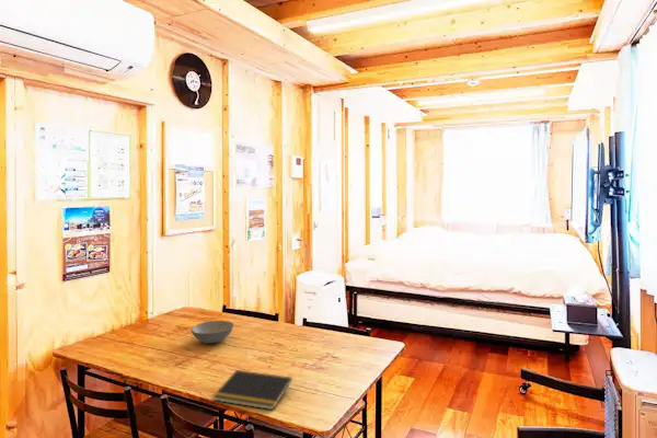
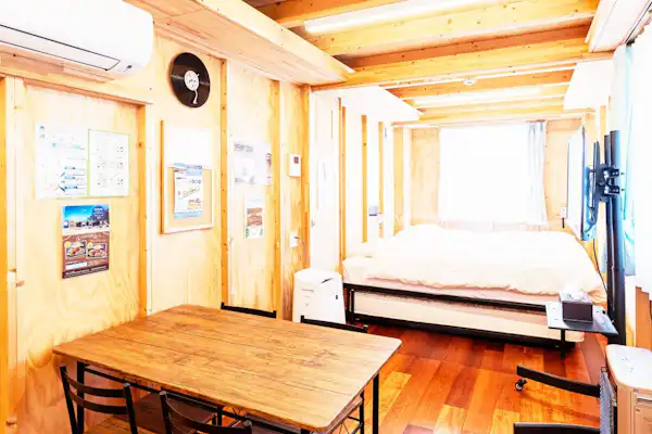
- notepad (253, 388)
- soup bowl (212, 333)
